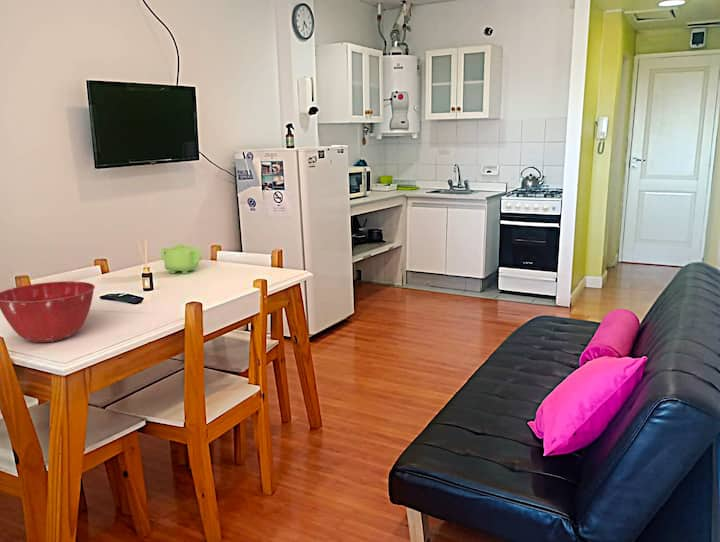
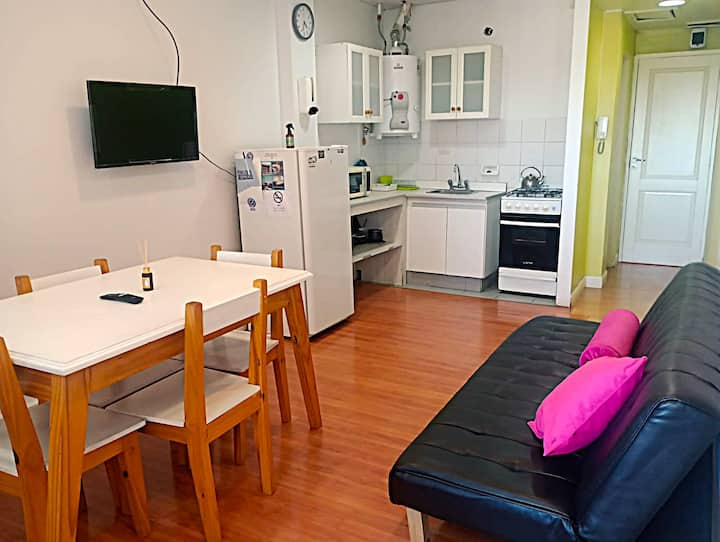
- teapot (183, 257)
- mixing bowl (49, 313)
